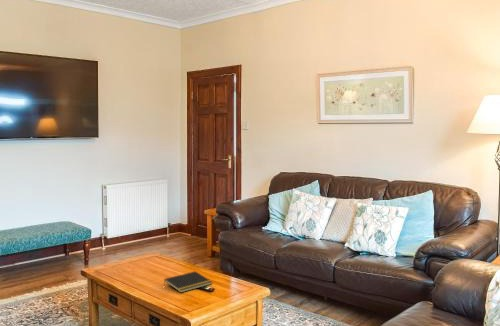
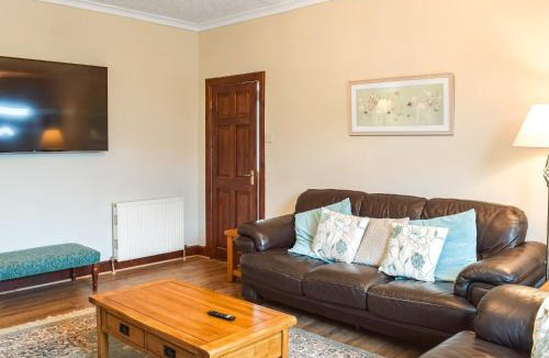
- notepad (188, 281)
